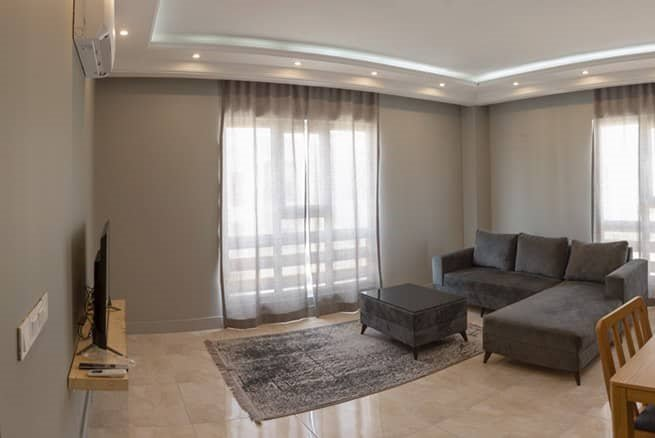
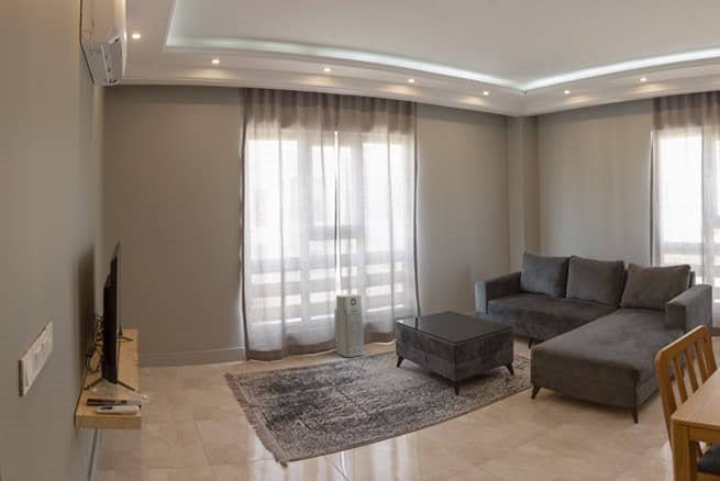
+ air purifier (347, 323)
